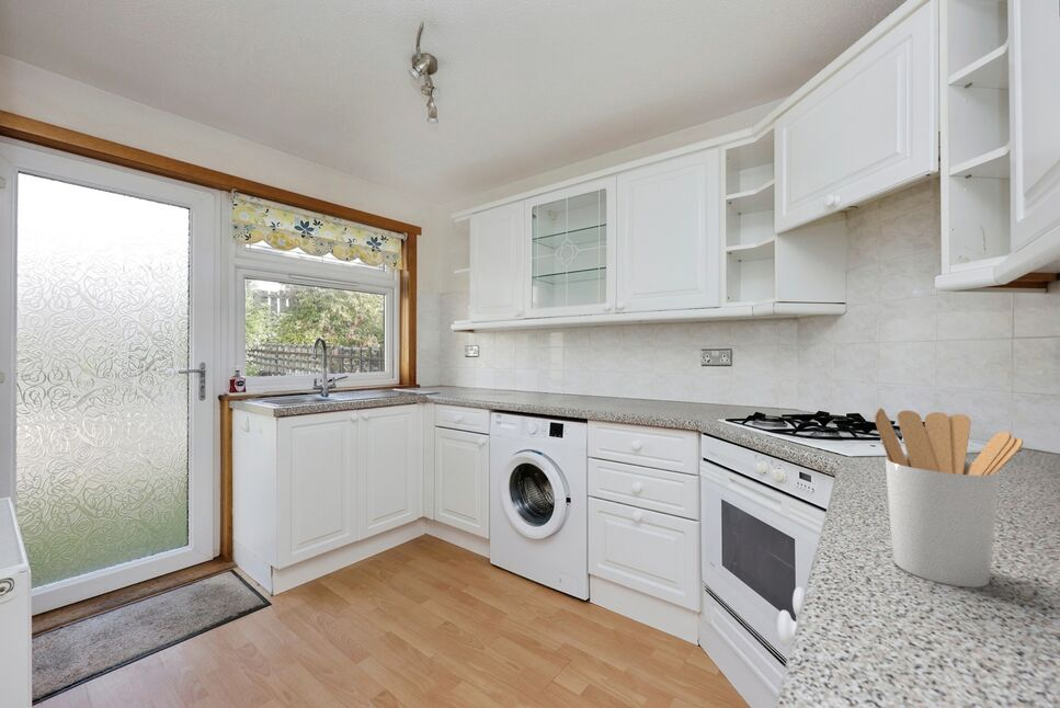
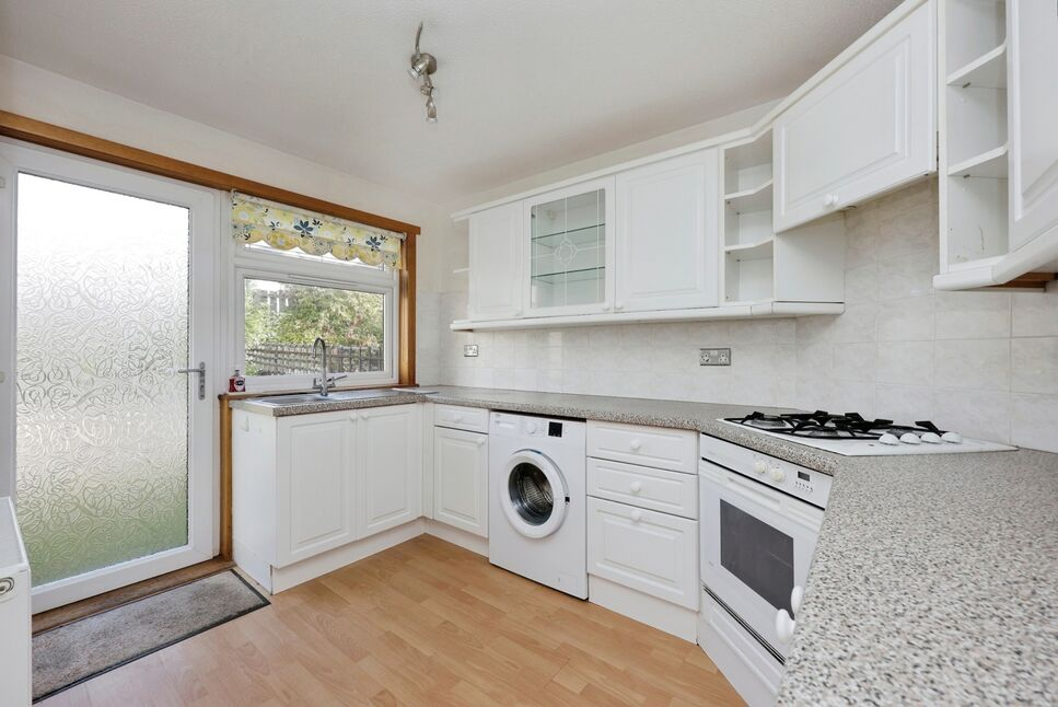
- utensil holder (935, 486)
